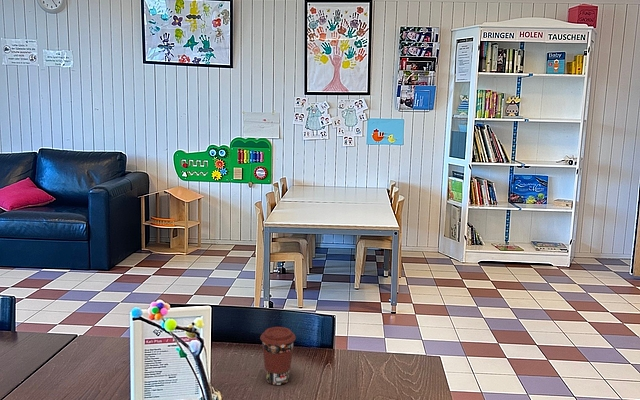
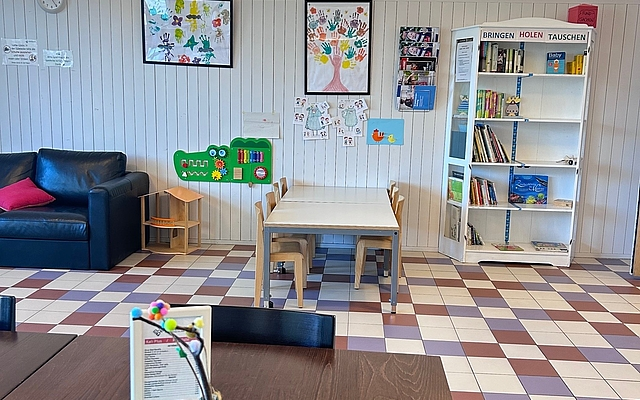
- coffee cup (277, 355)
